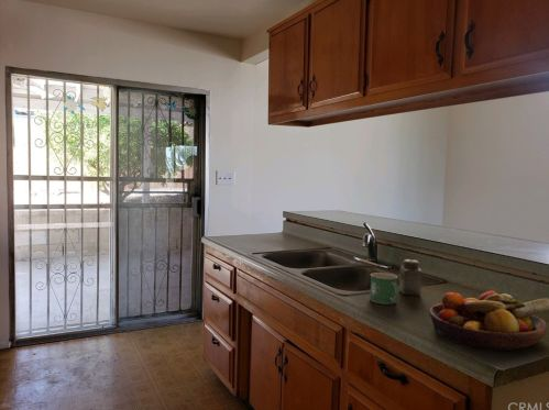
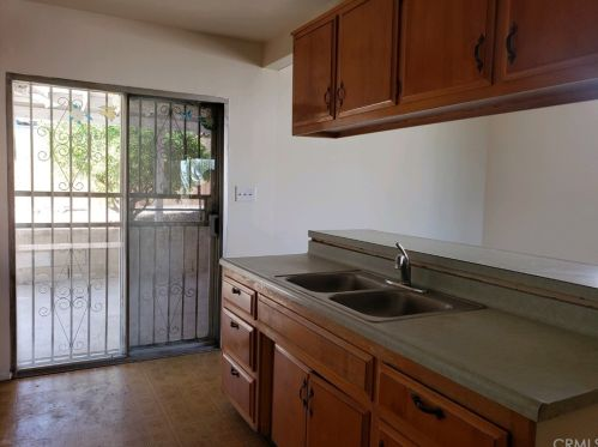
- mug (386, 288)
- salt shaker (410, 276)
- fruit bowl (485, 311)
